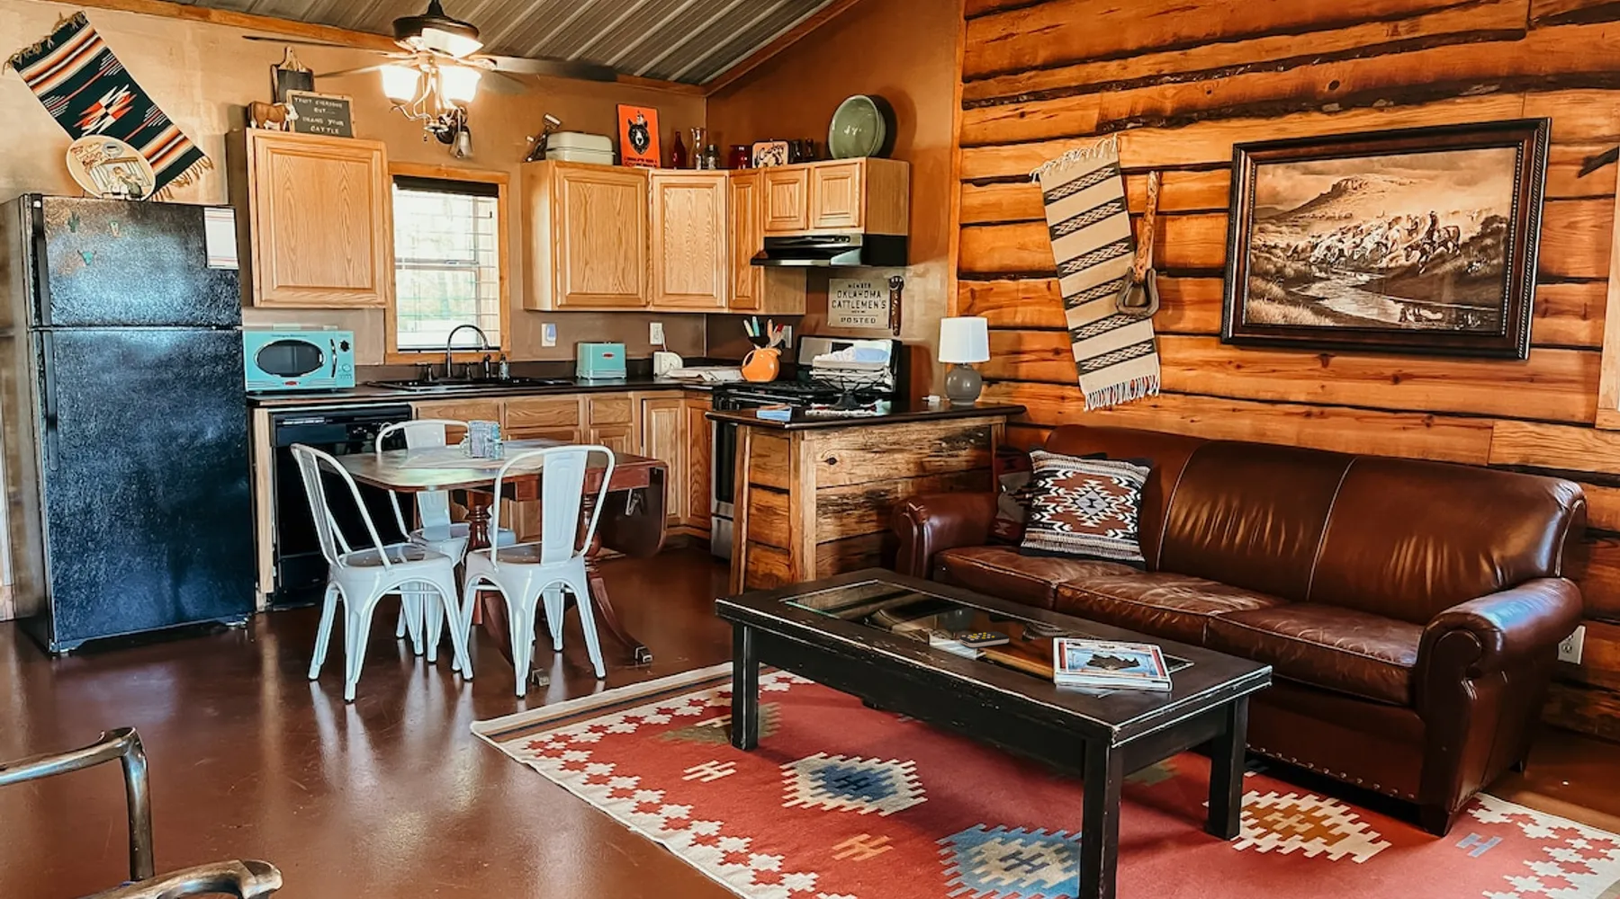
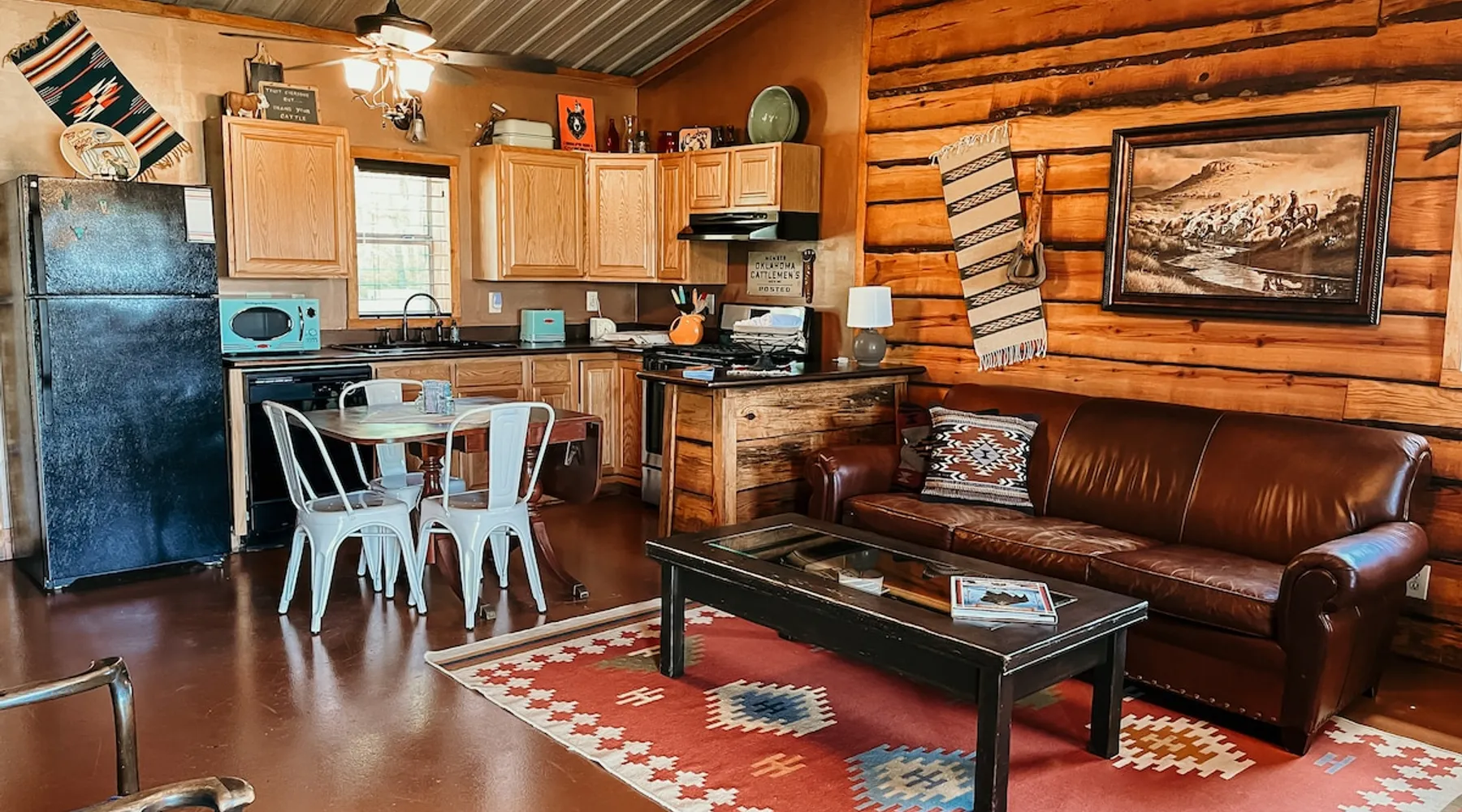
- remote control (984, 639)
